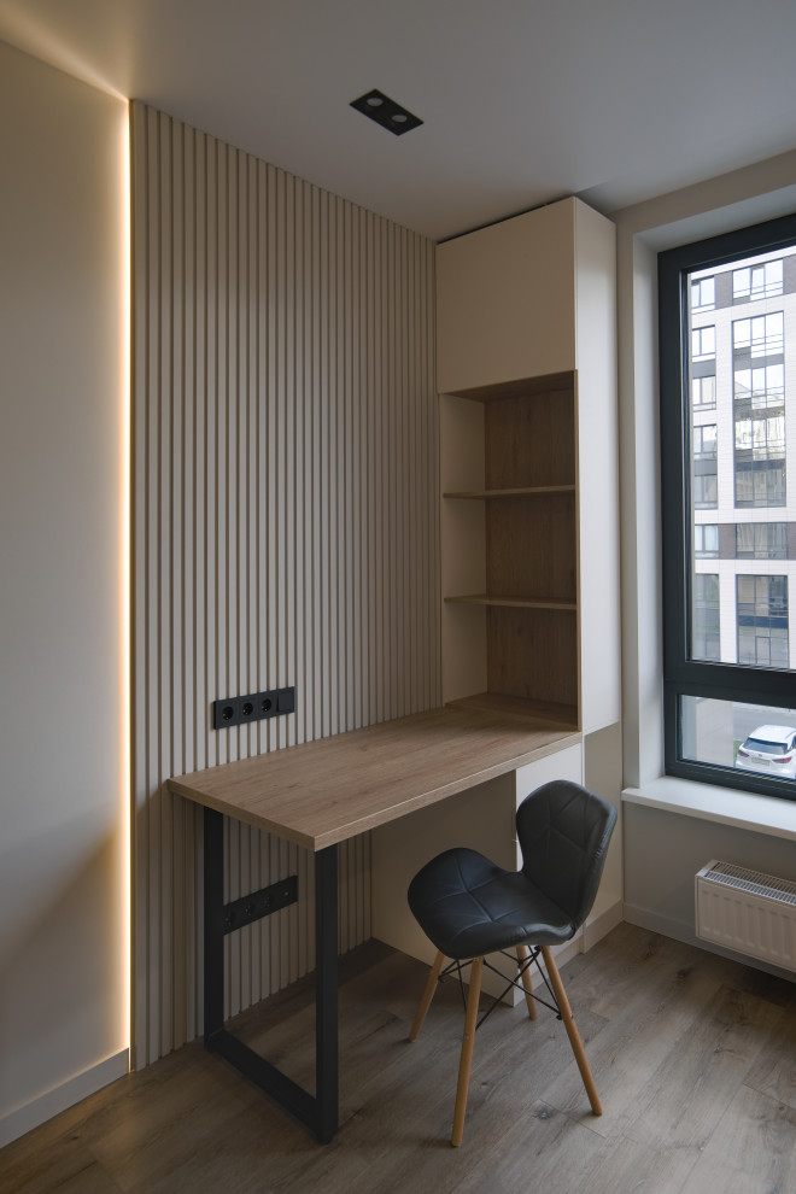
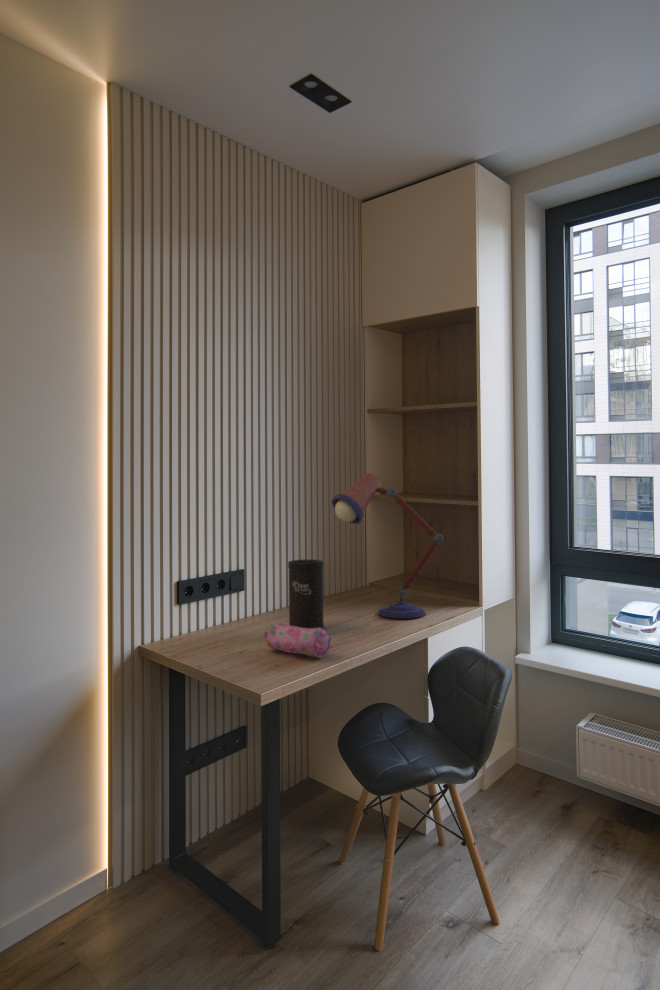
+ speaker (306, 596)
+ pencil case (297, 639)
+ desk lamp (360, 521)
